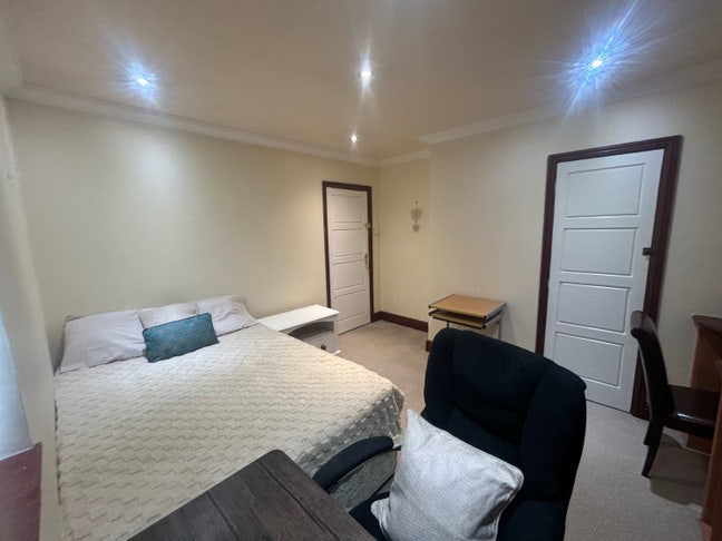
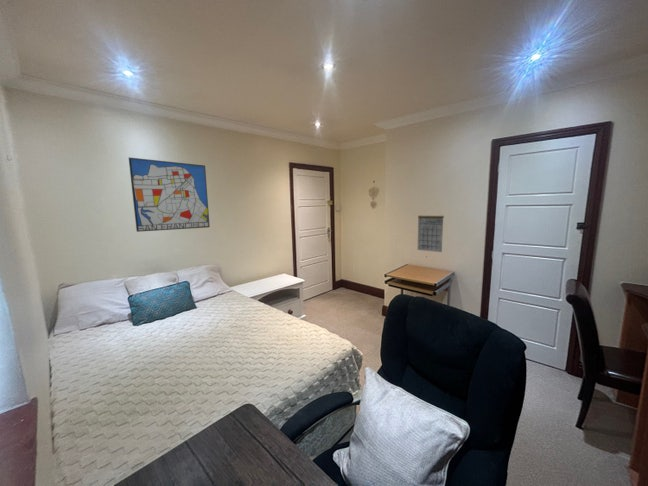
+ calendar (430, 229)
+ wall art (173, 196)
